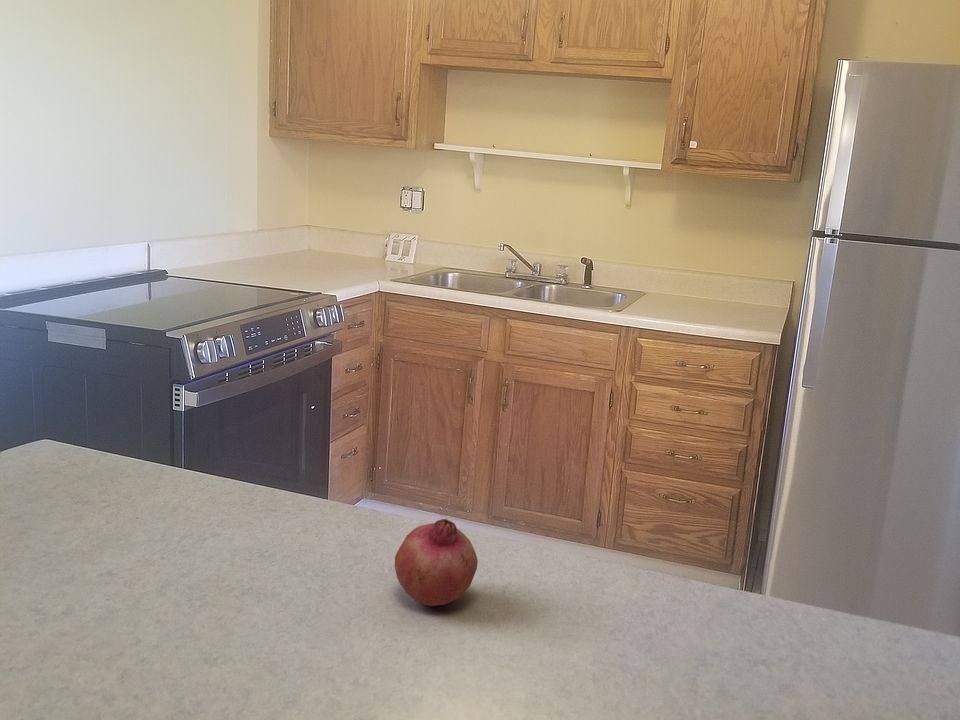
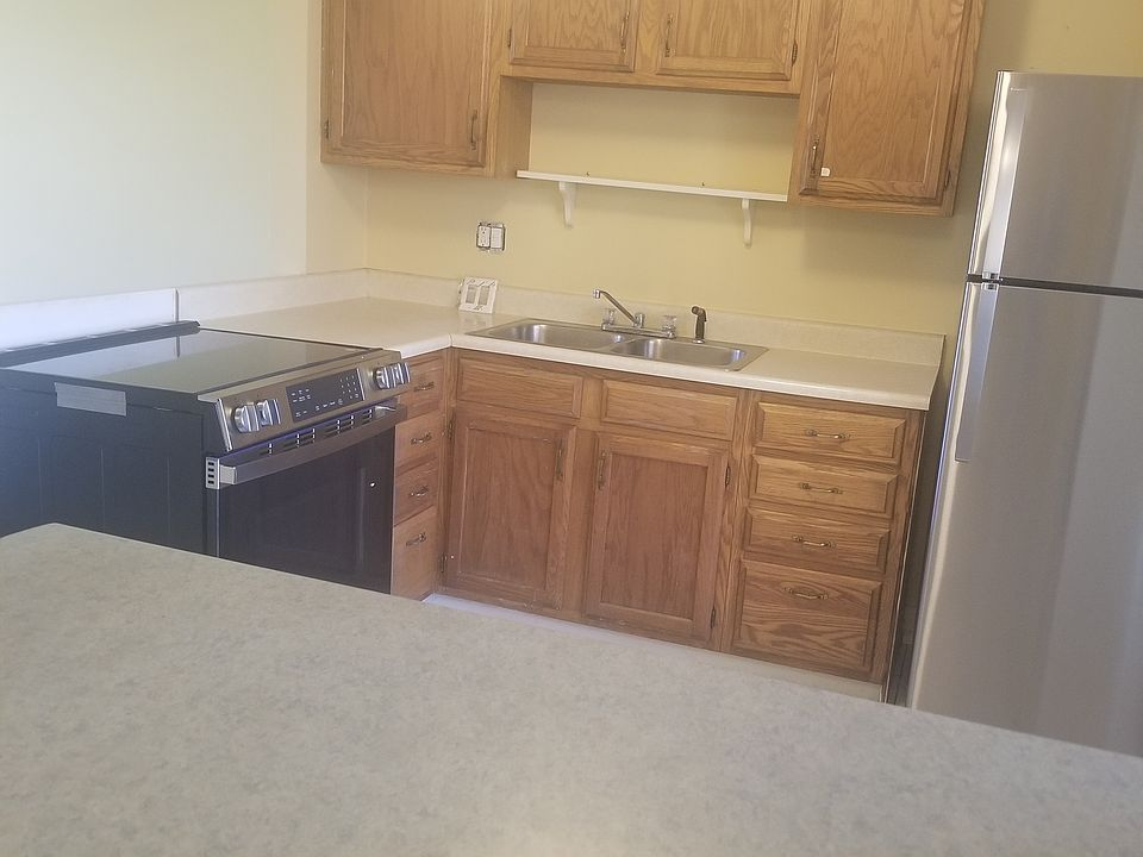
- fruit (436, 557)
